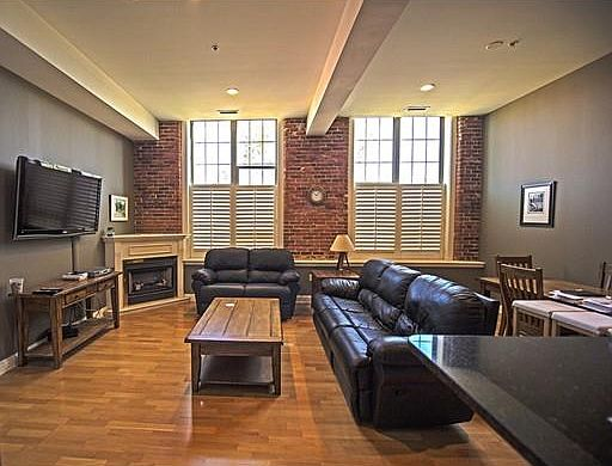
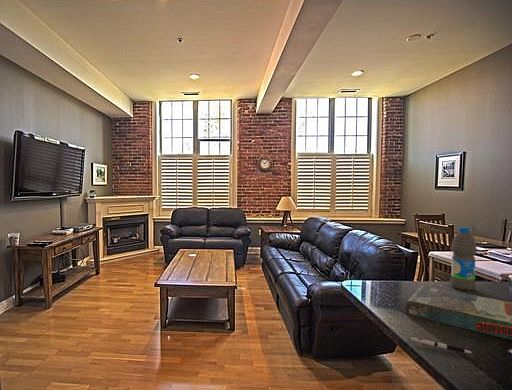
+ pen (440, 345)
+ board game (465, 309)
+ water bottle (463, 257)
